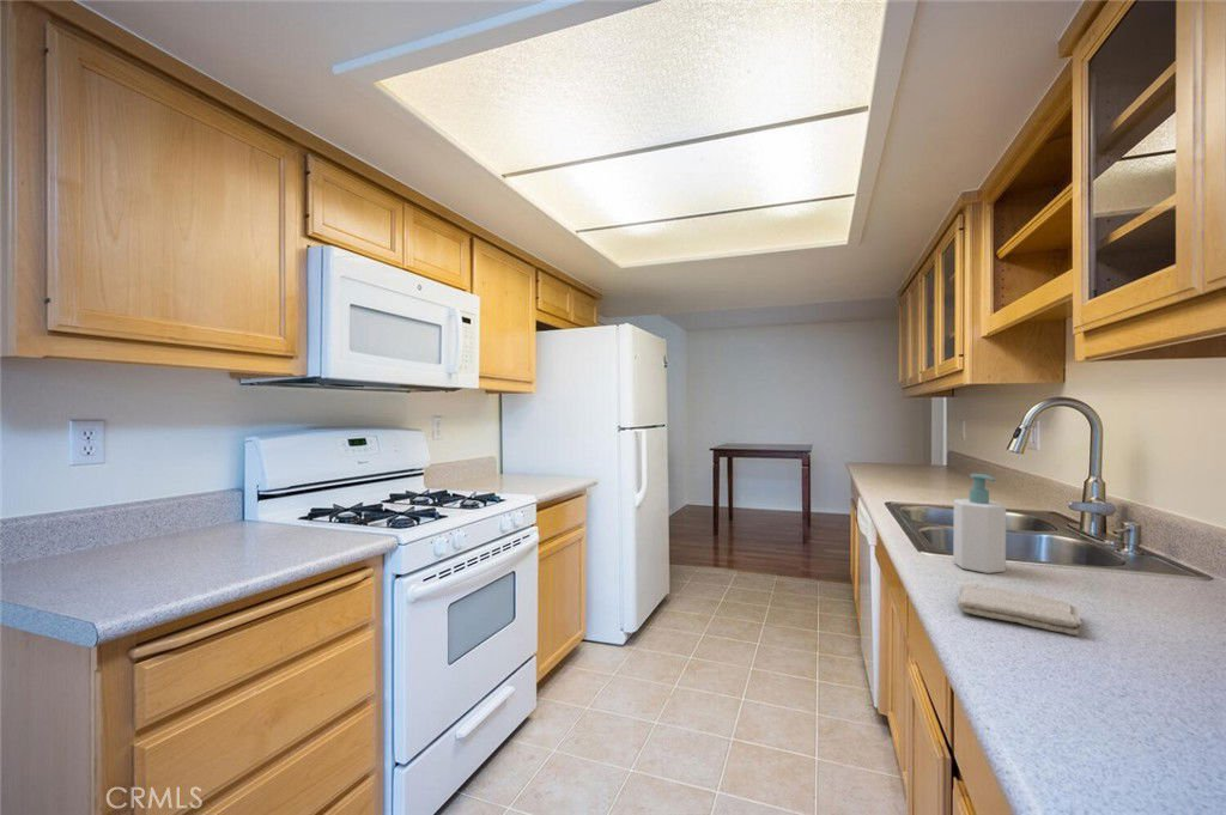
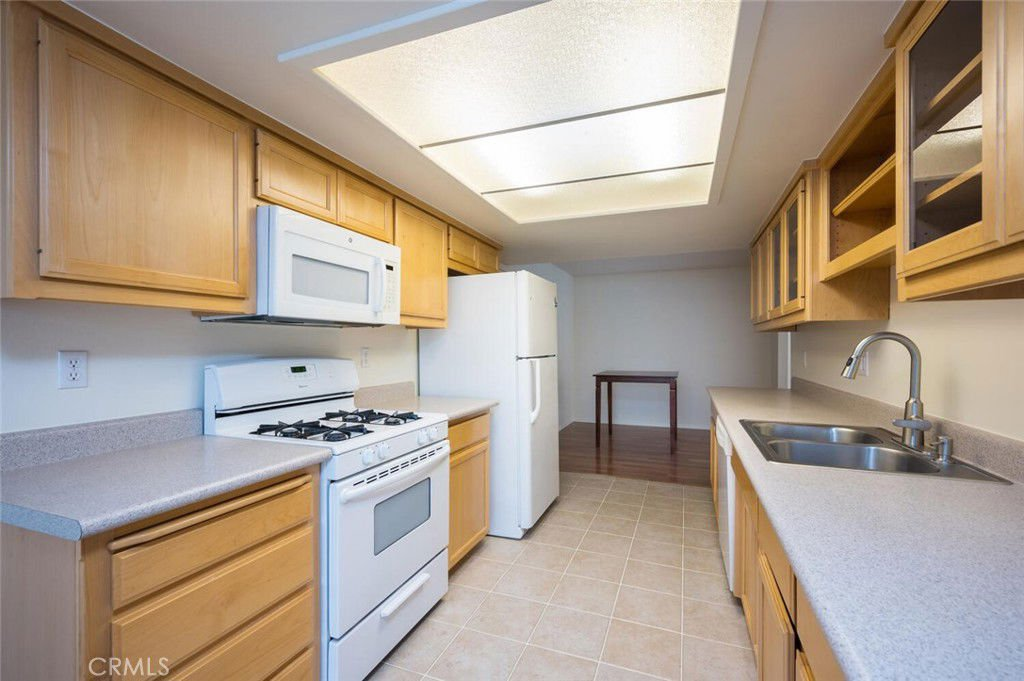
- soap bottle (978, 521)
- washcloth (1015, 606)
